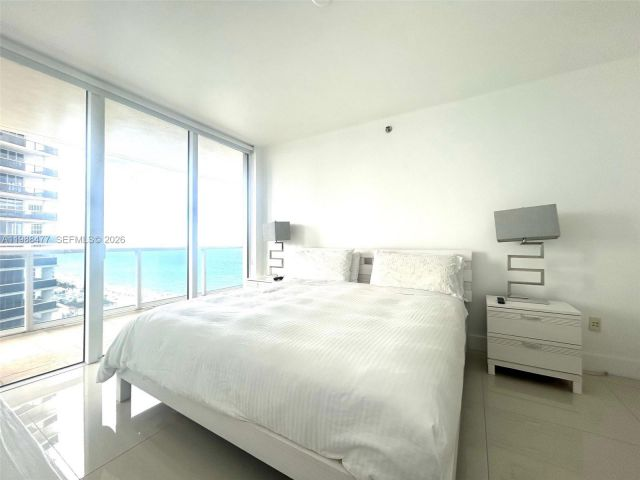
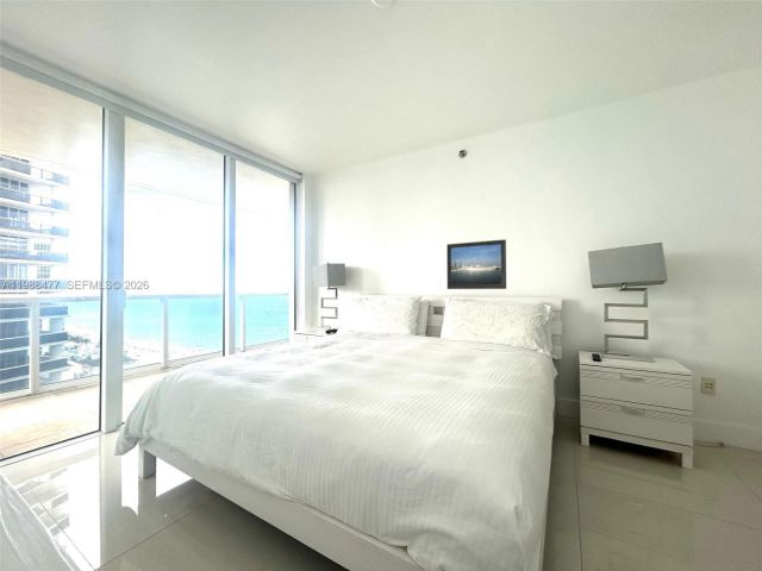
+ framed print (475, 265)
